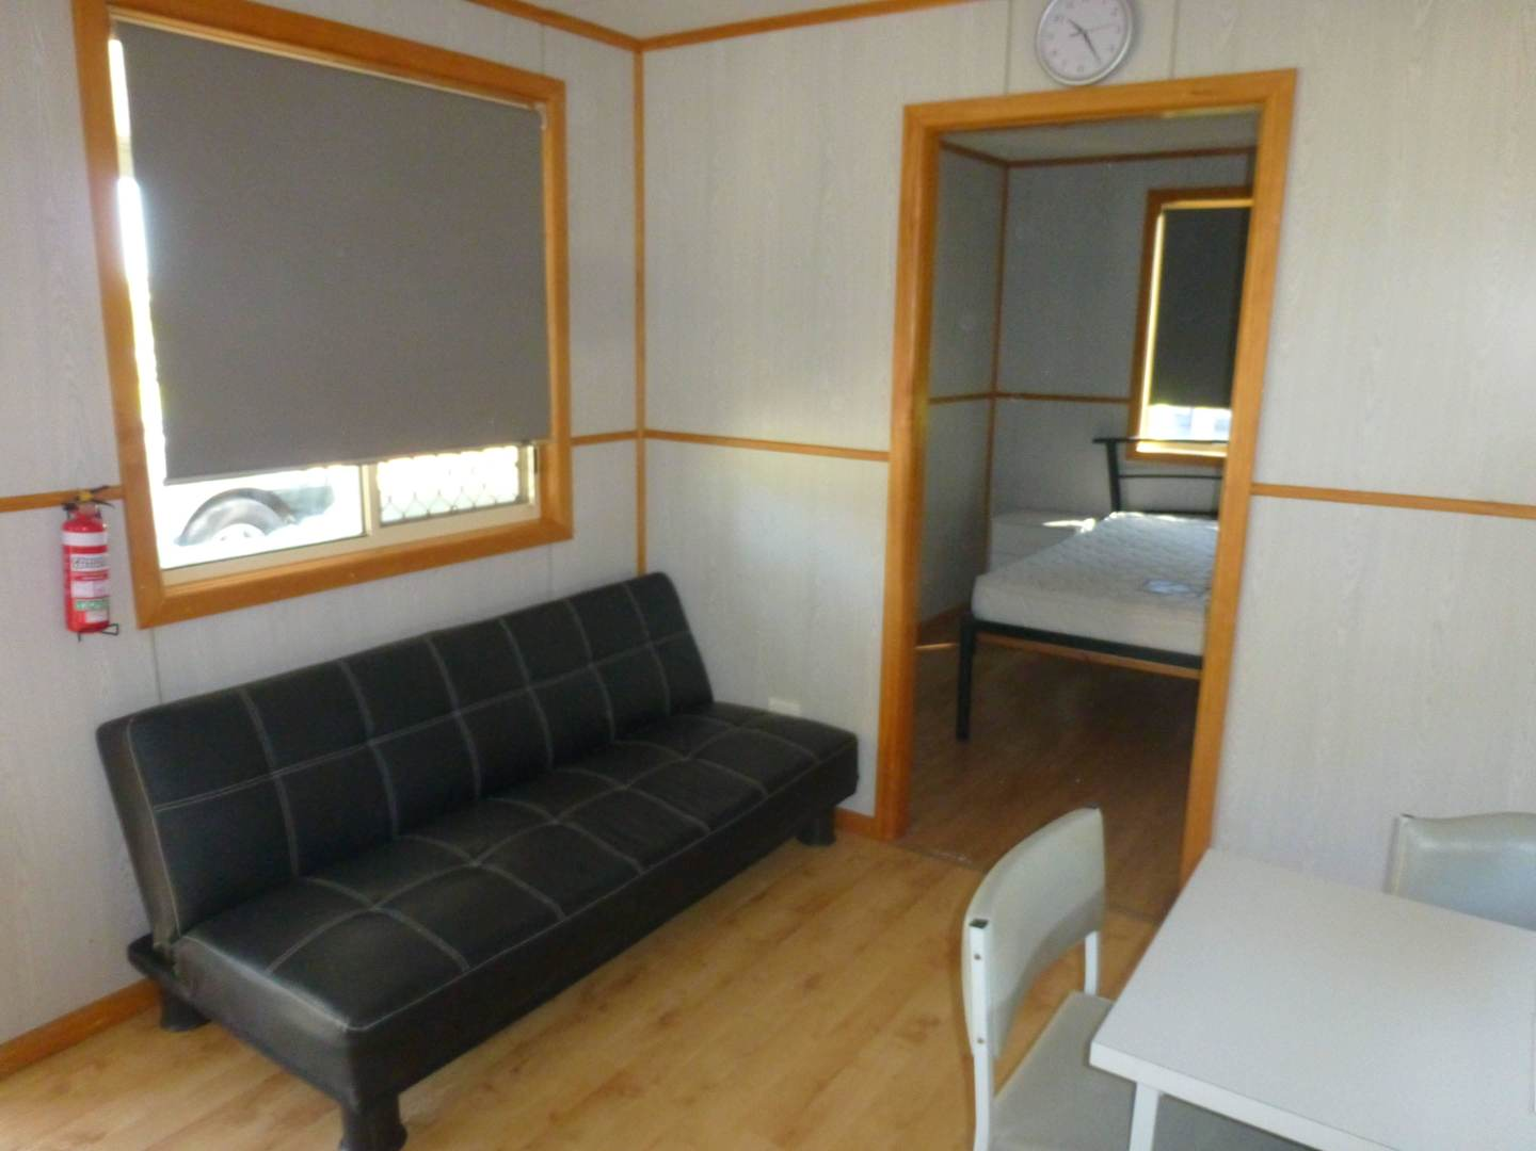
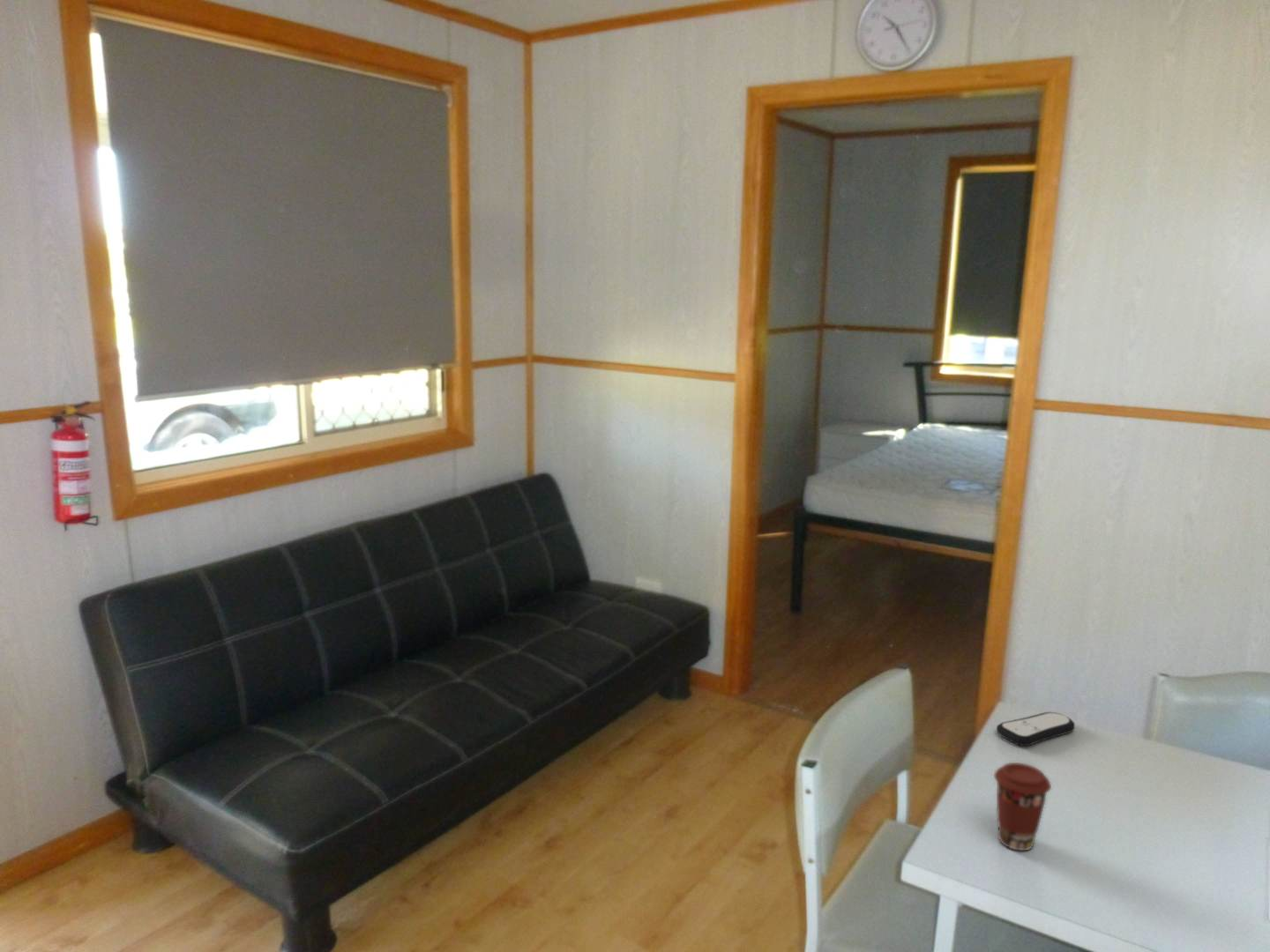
+ remote control (1037, 727)
+ coffee cup (1019, 807)
